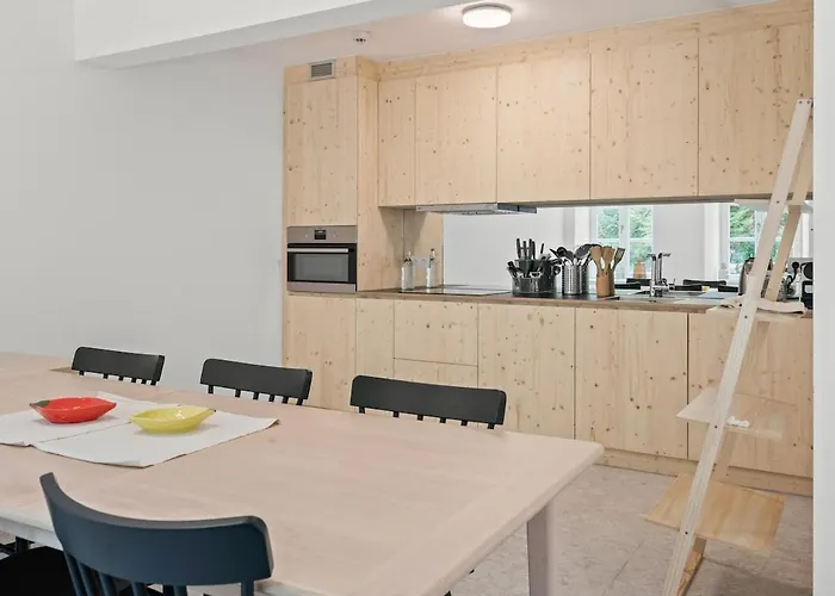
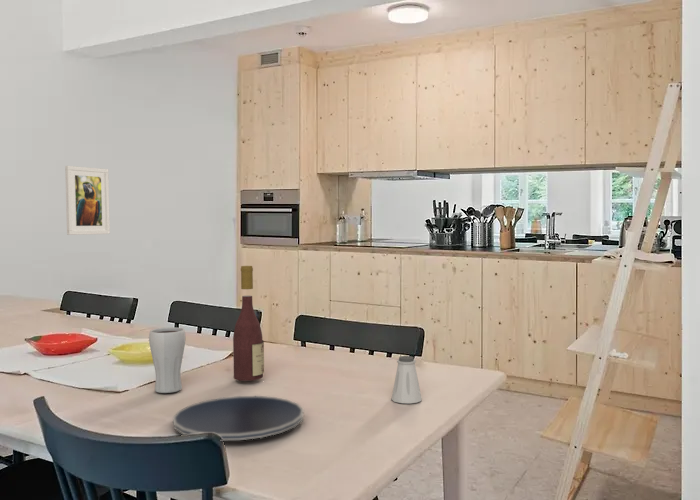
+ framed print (88, 201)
+ plate (239, 418)
+ saltshaker (406, 378)
+ wine bottle (247, 323)
+ drinking glass (167, 360)
